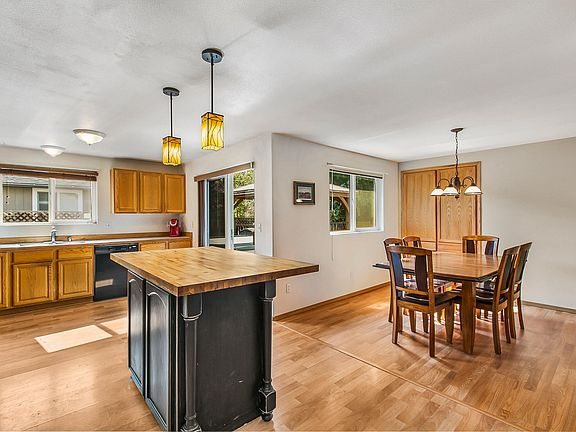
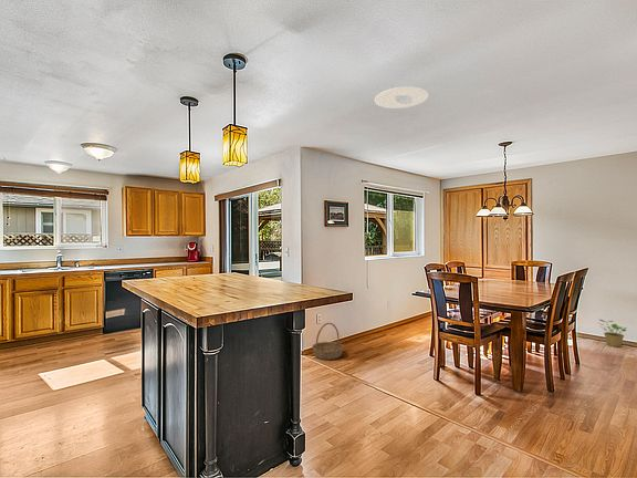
+ basket (327, 342)
+ recessed light (400, 95)
+ potted plant (612, 331)
